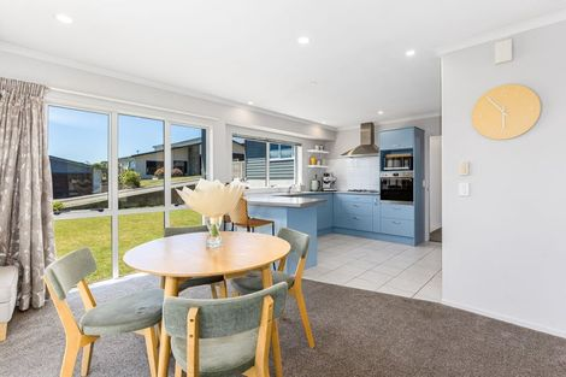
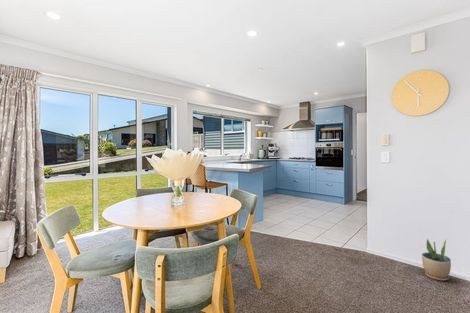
+ potted plant (435, 255)
